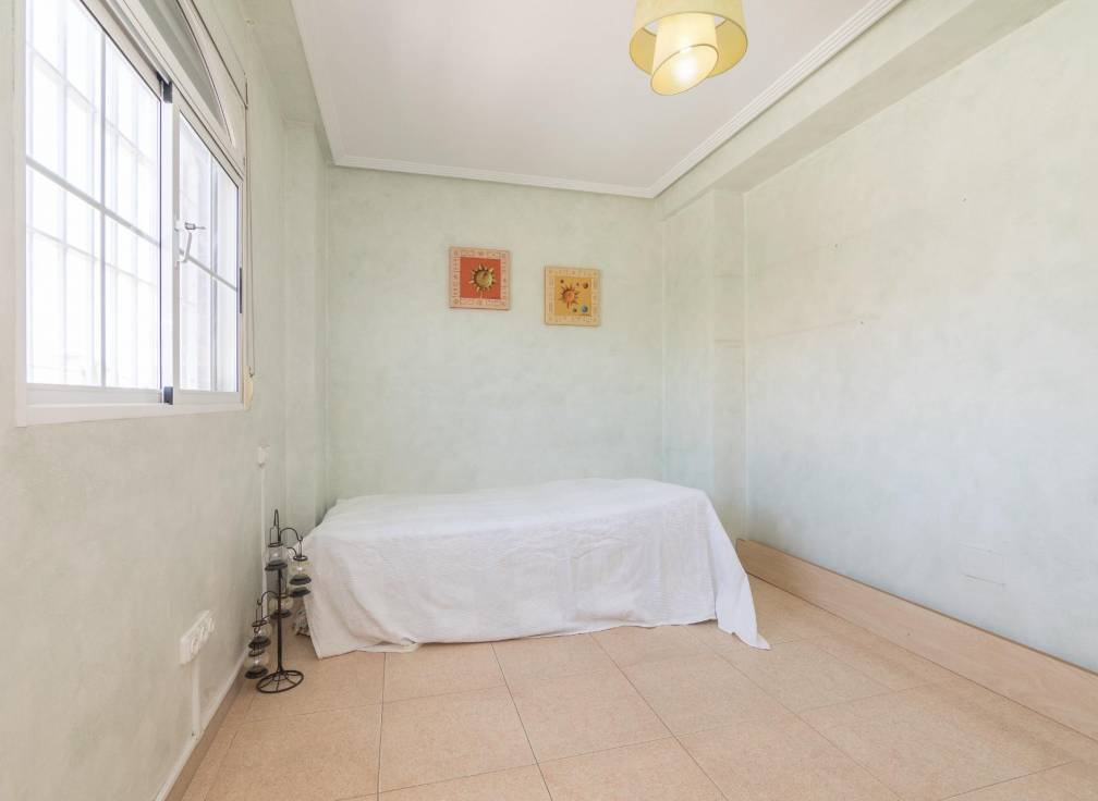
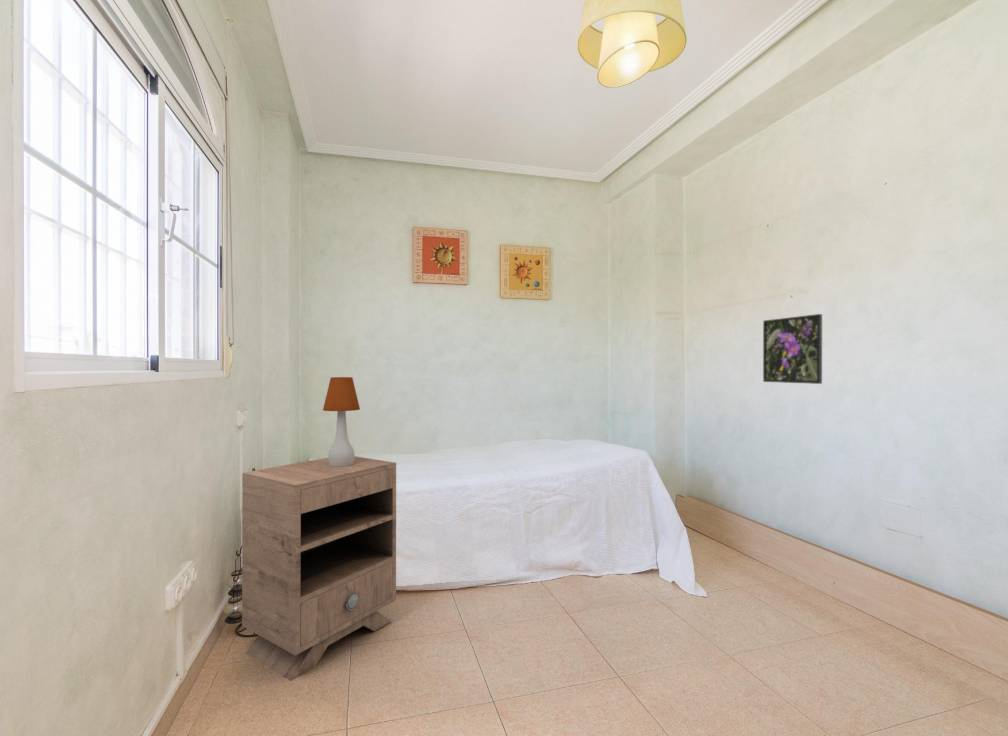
+ table lamp (341, 420)
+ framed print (790, 350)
+ nightstand (324, 552)
